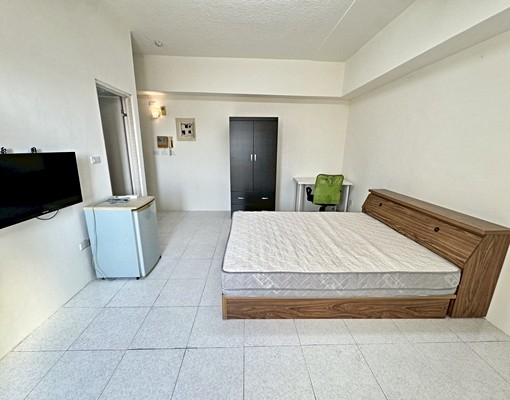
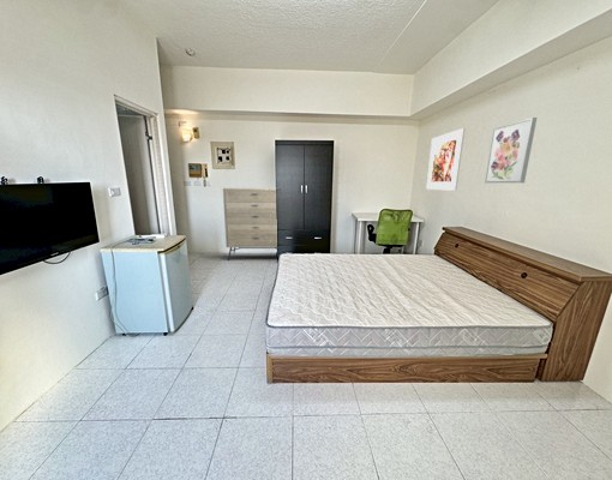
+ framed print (443, 162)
+ dresser (257, 223)
+ wall art (508, 154)
